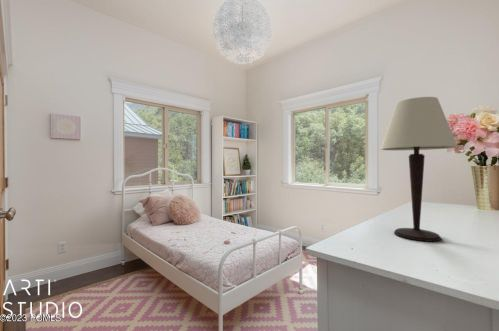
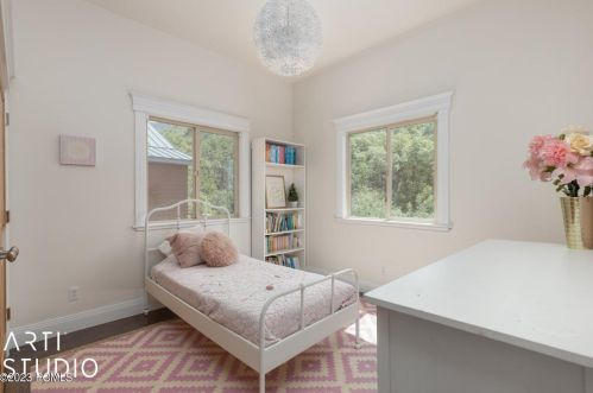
- table lamp (416, 168)
